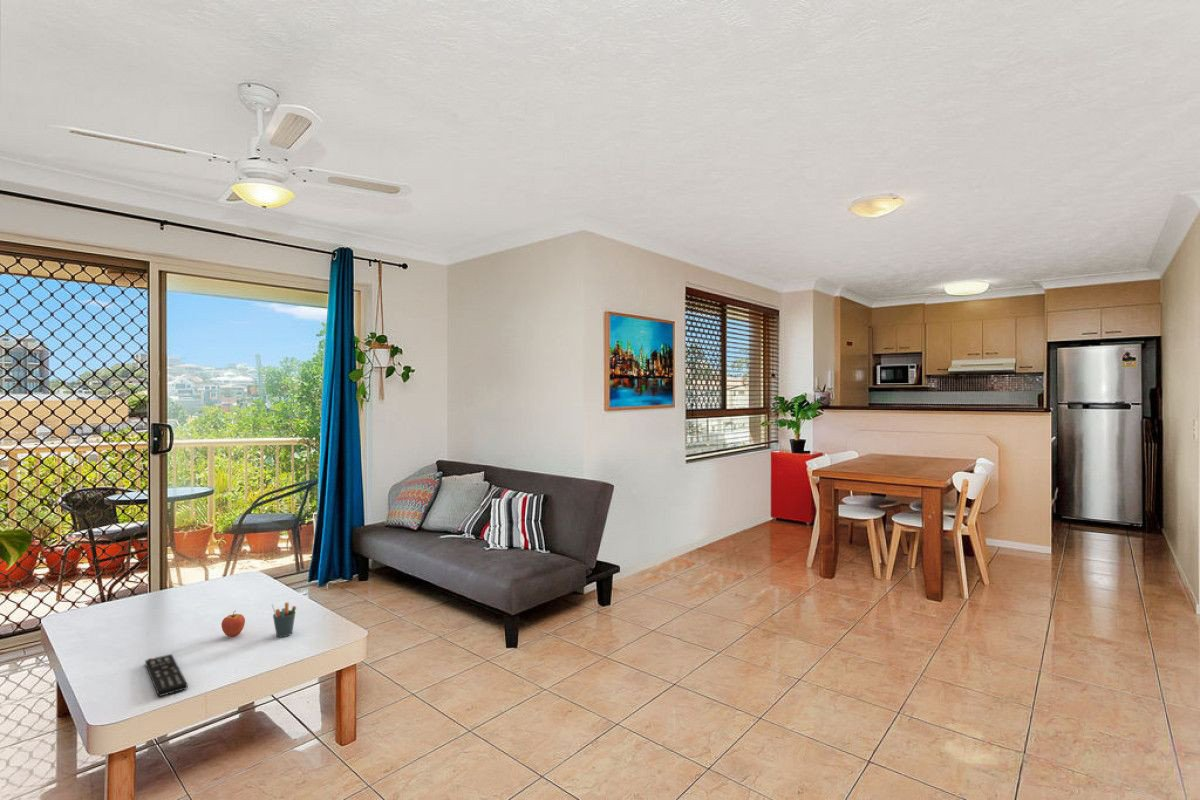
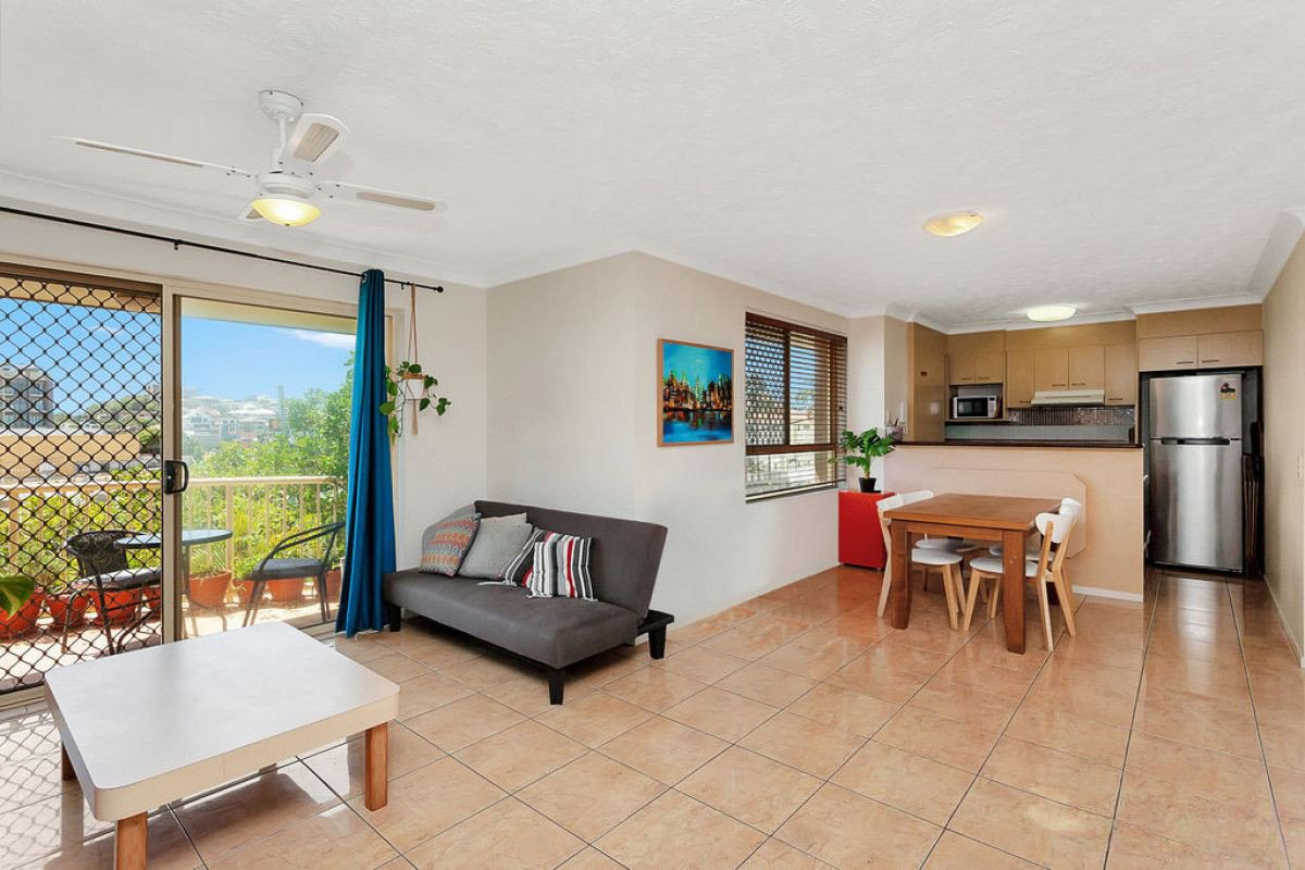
- remote control (165, 673)
- fruit (233, 623)
- pen holder (284, 618)
